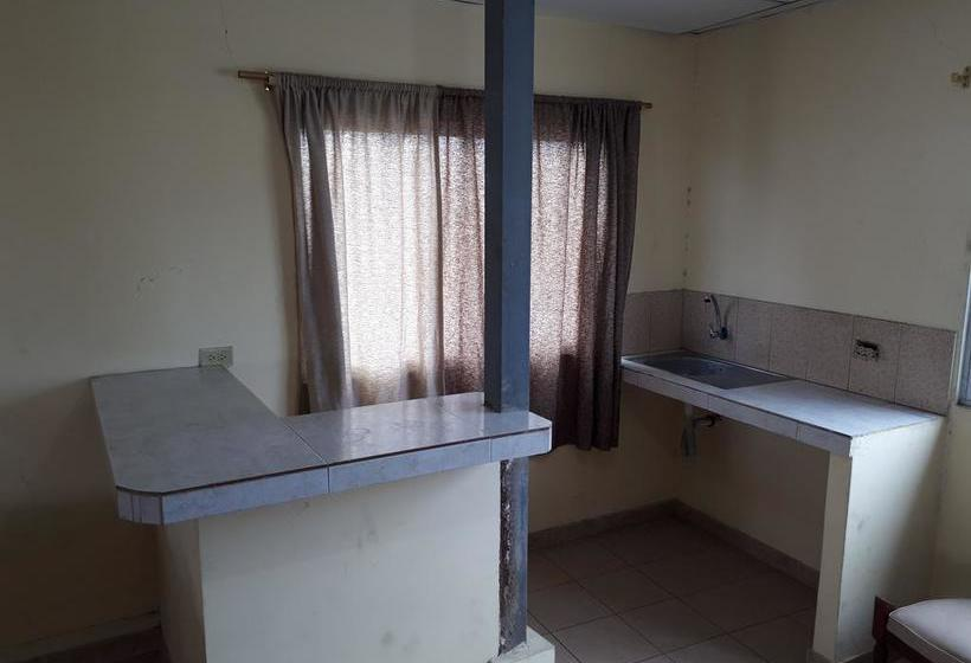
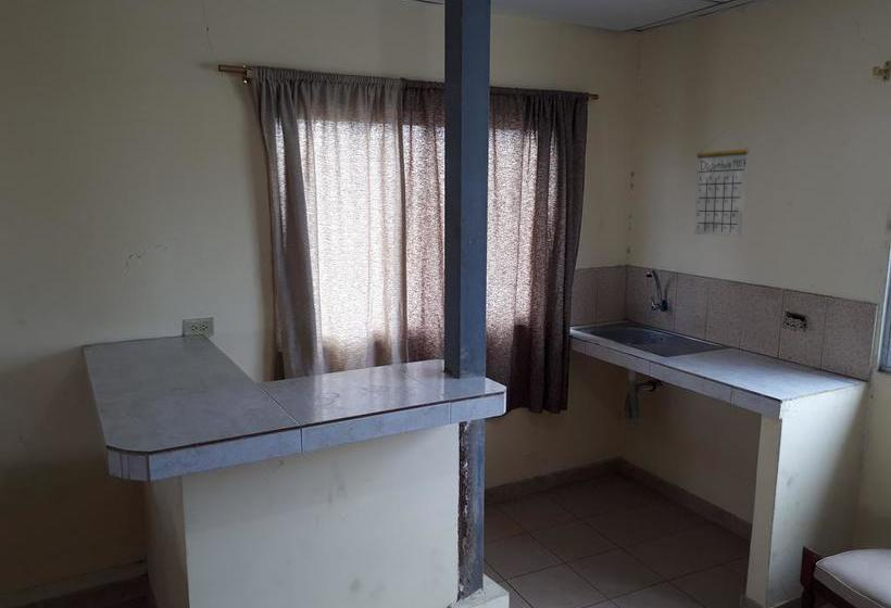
+ calendar (719, 183)
